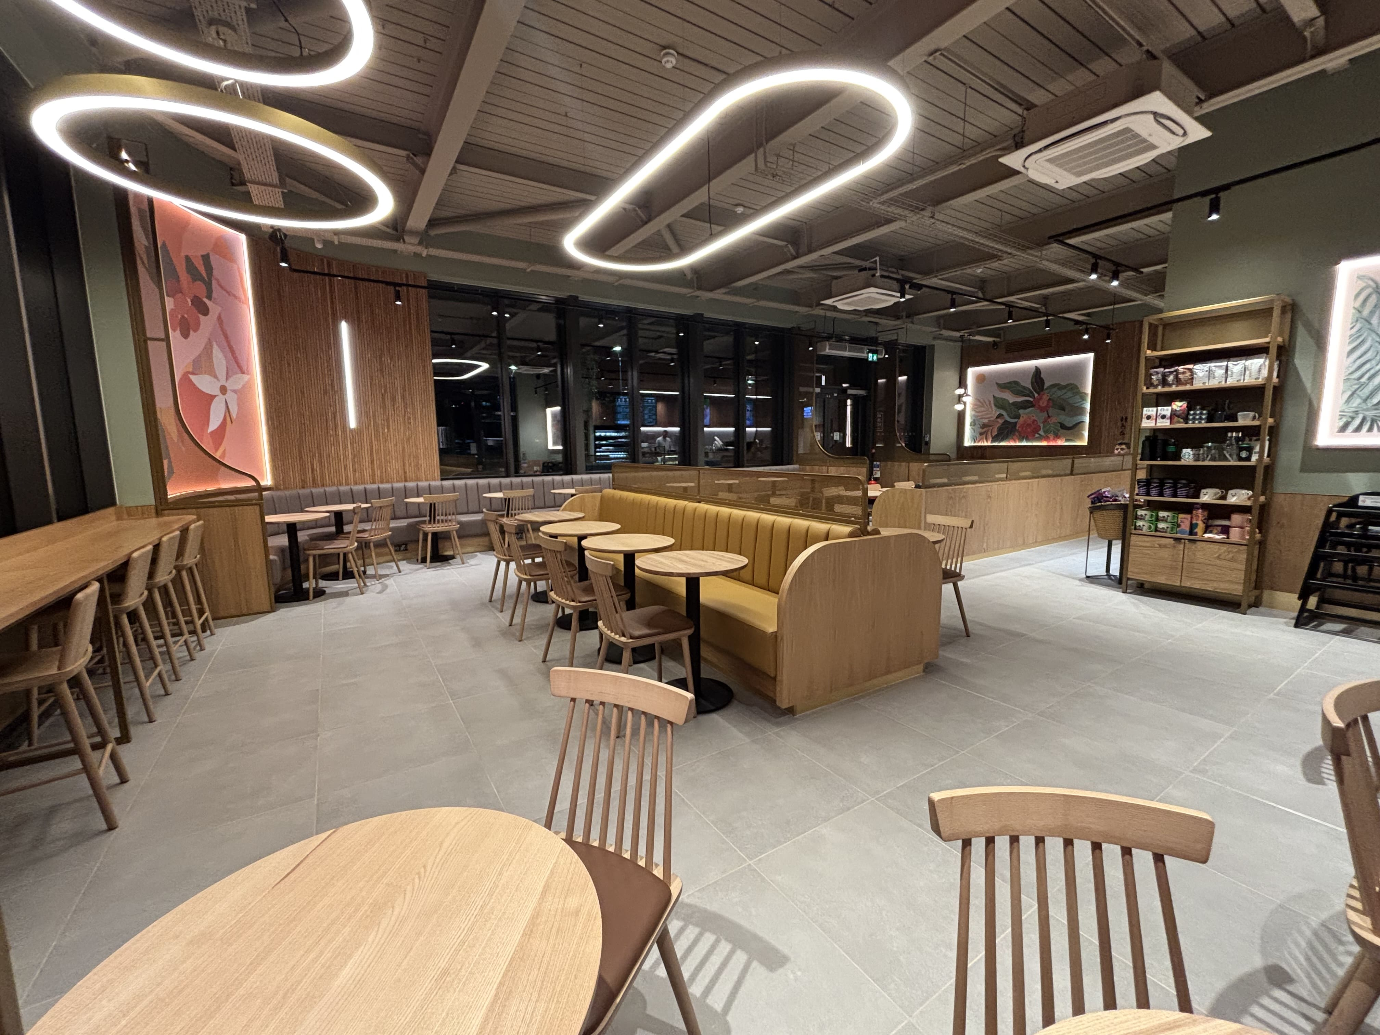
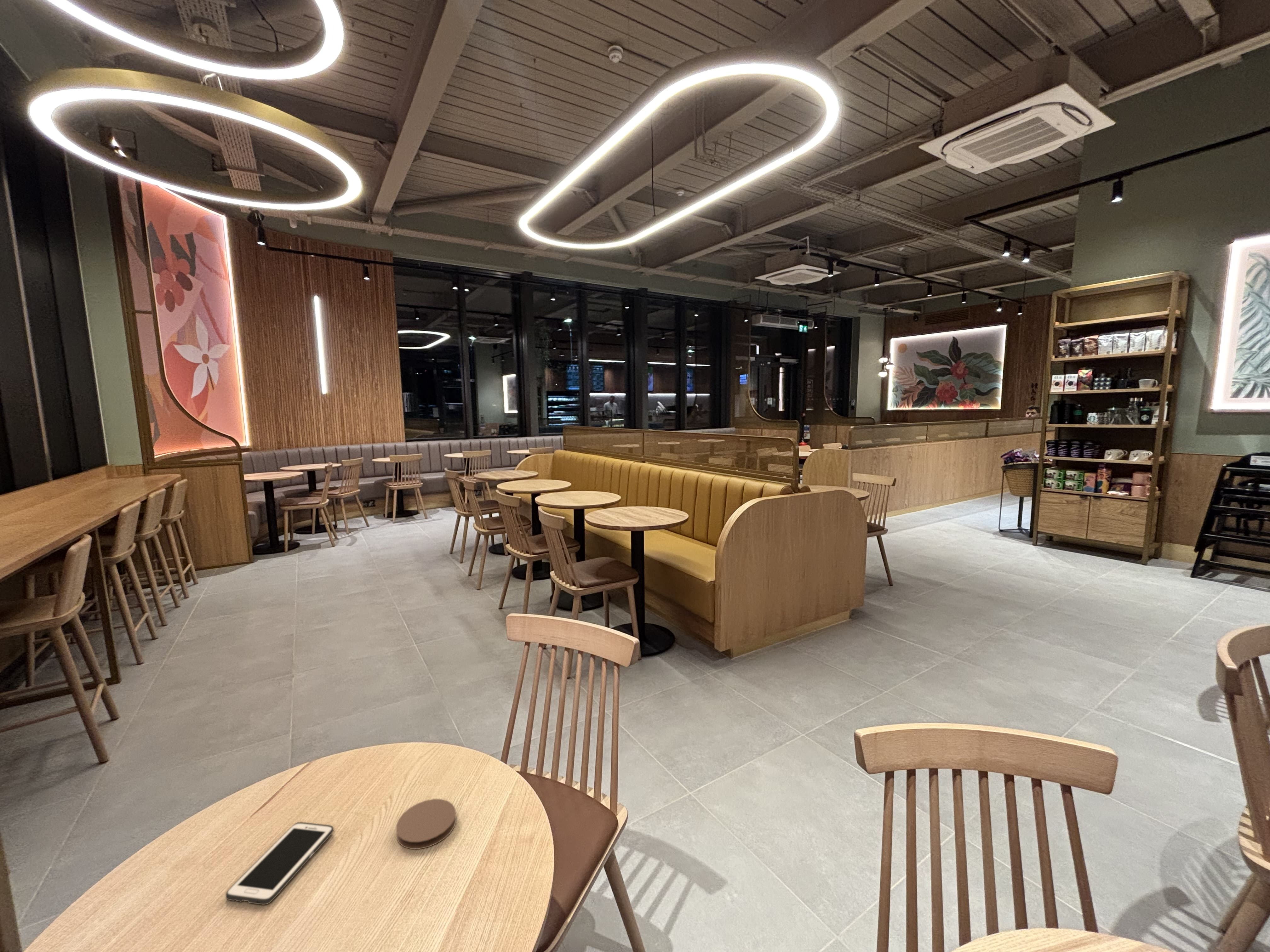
+ cell phone (283, 860)
+ coaster (426, 823)
